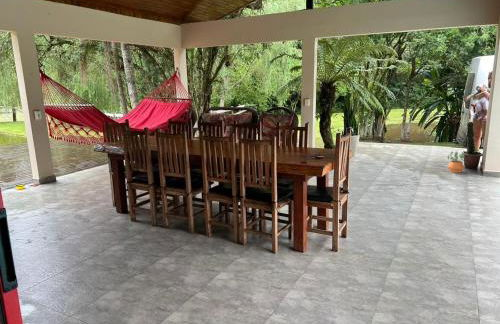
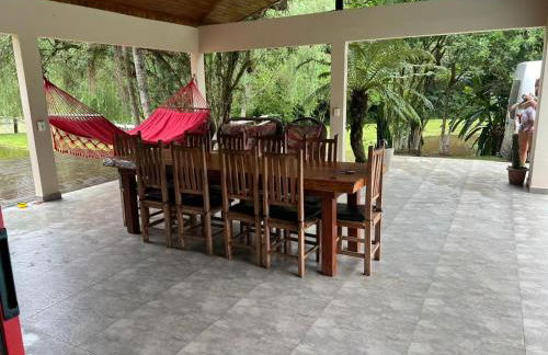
- potted plant (456, 161)
